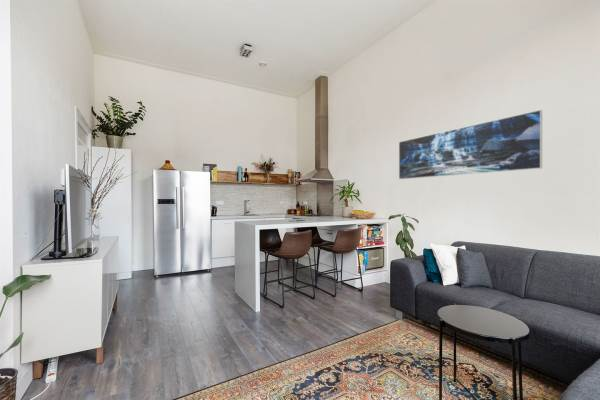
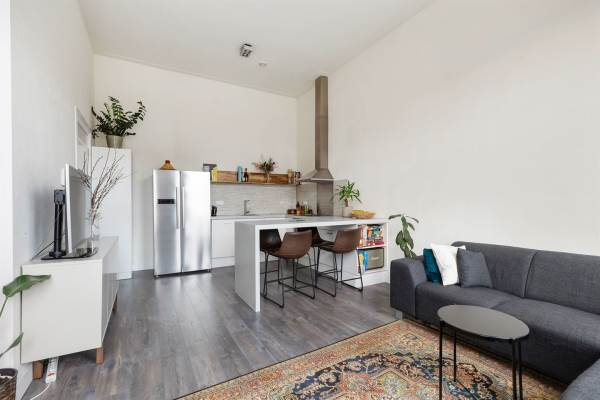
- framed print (455, 152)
